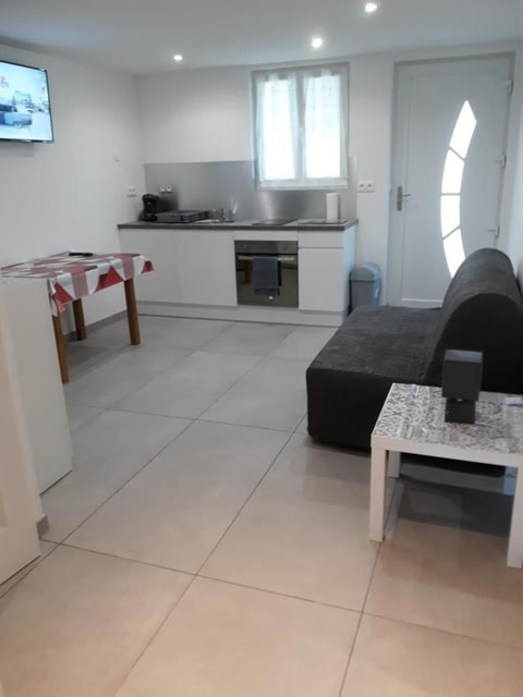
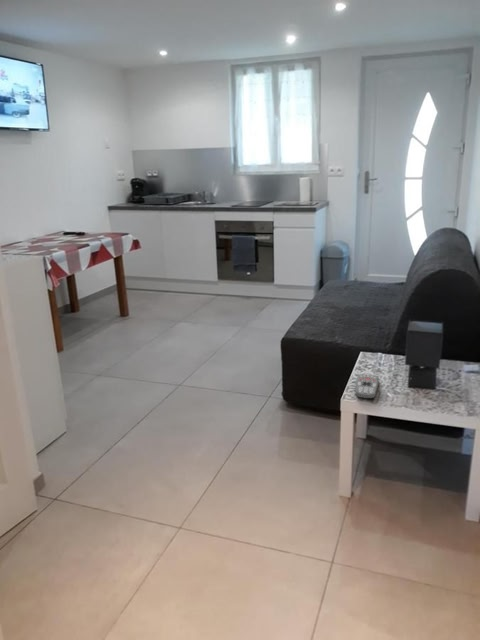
+ remote control (366, 386)
